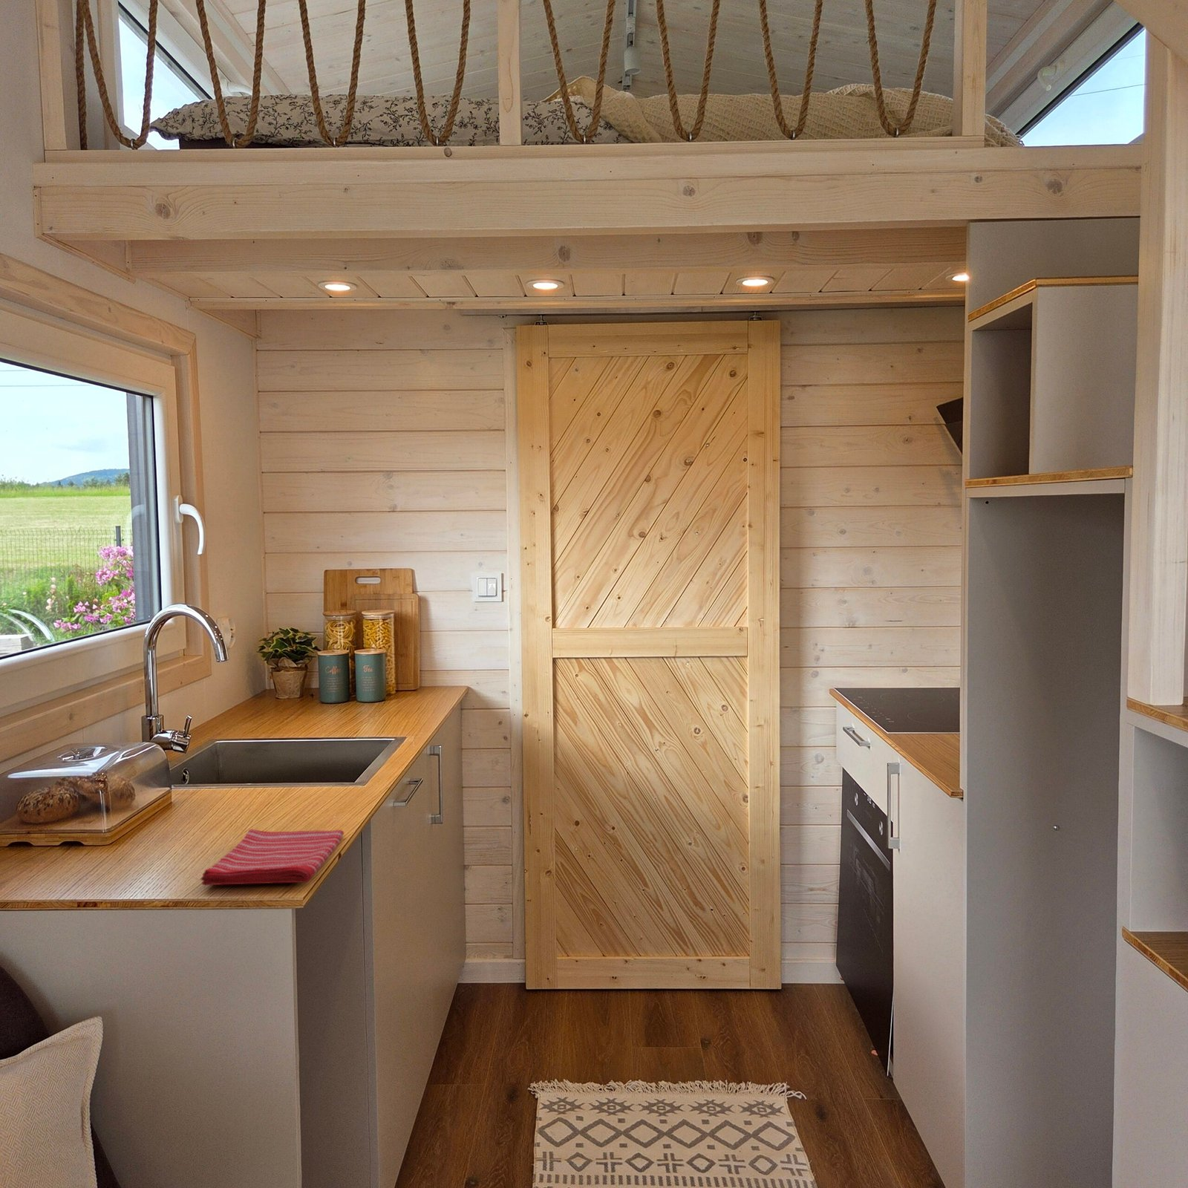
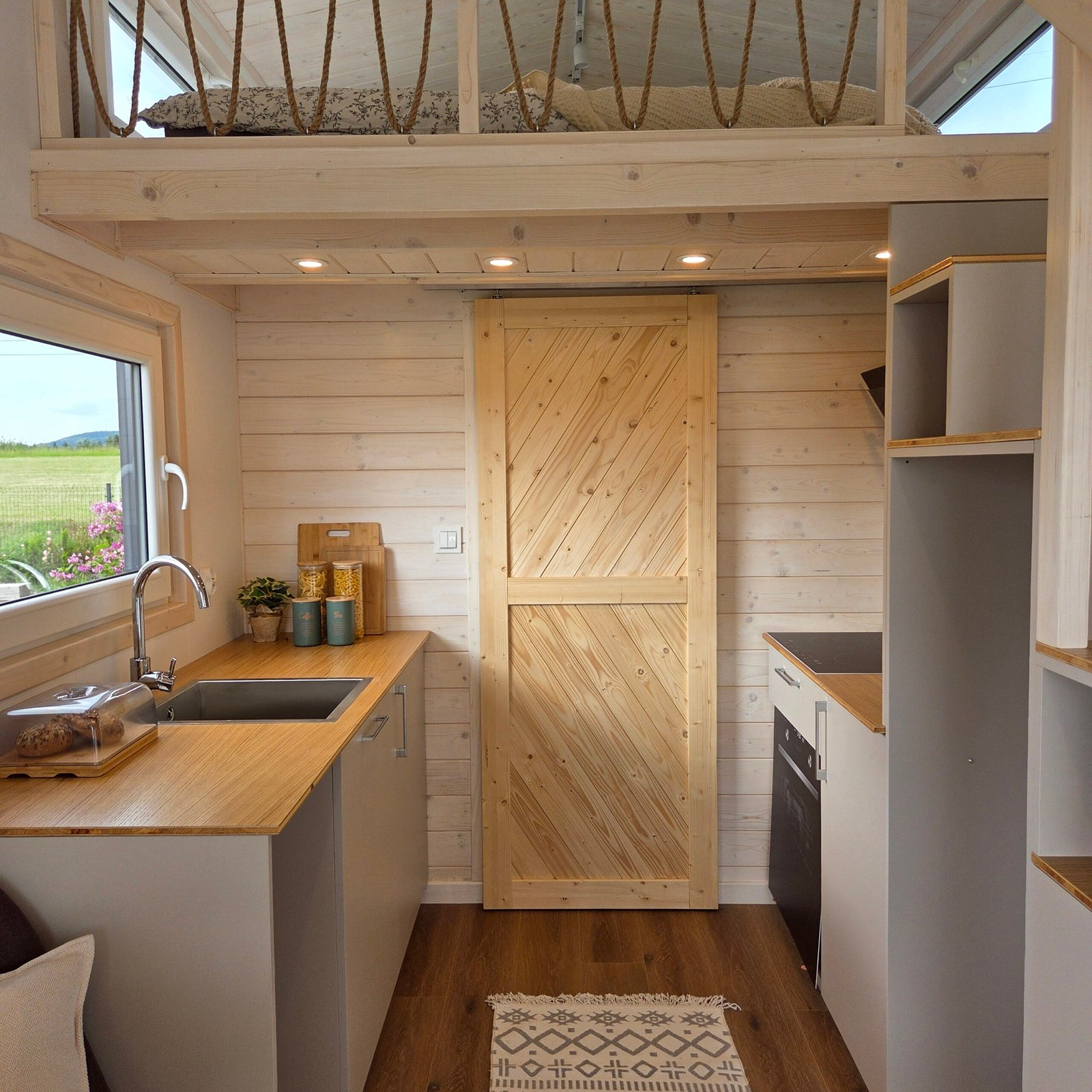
- dish towel (277, 854)
